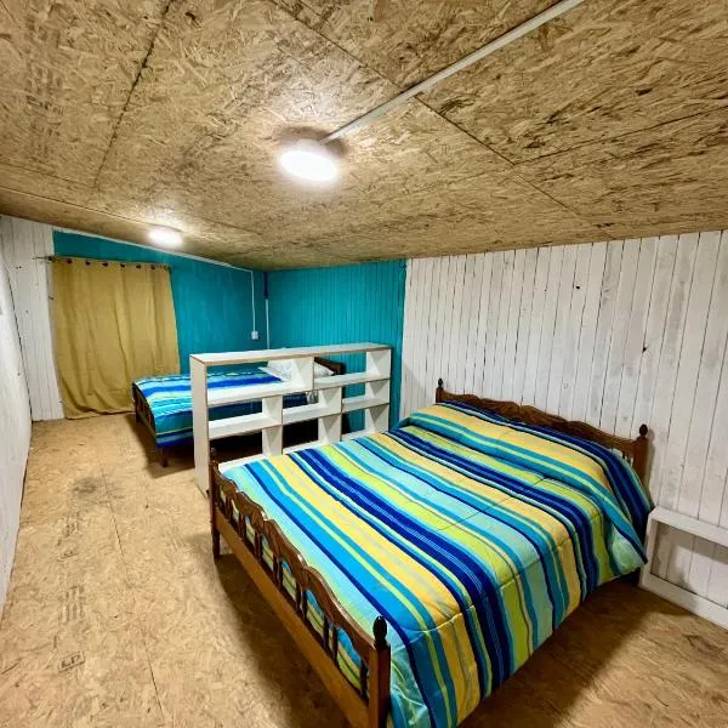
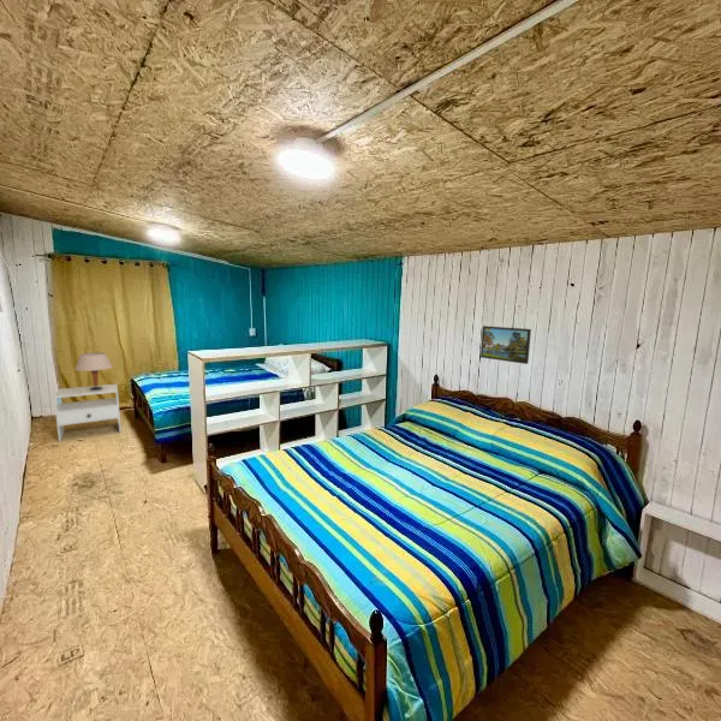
+ nightstand (89, 411)
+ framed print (503, 344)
+ table lamp (94, 371)
